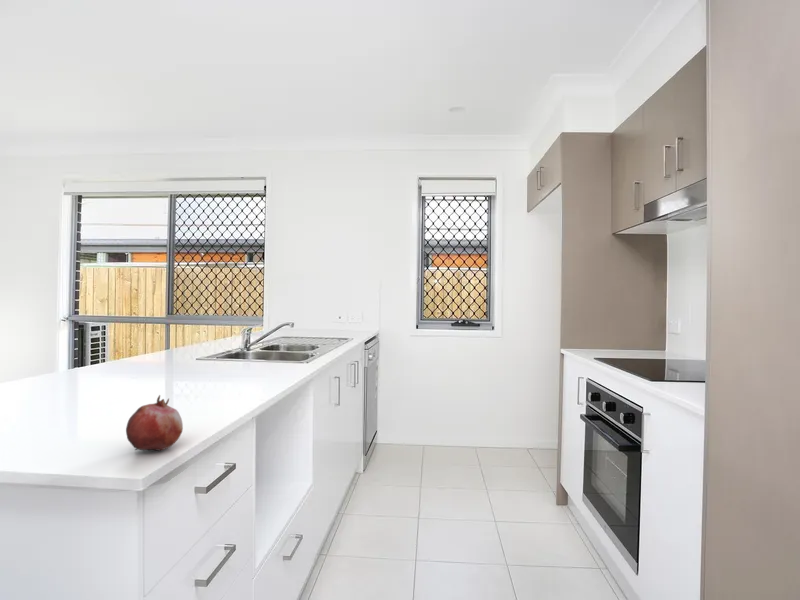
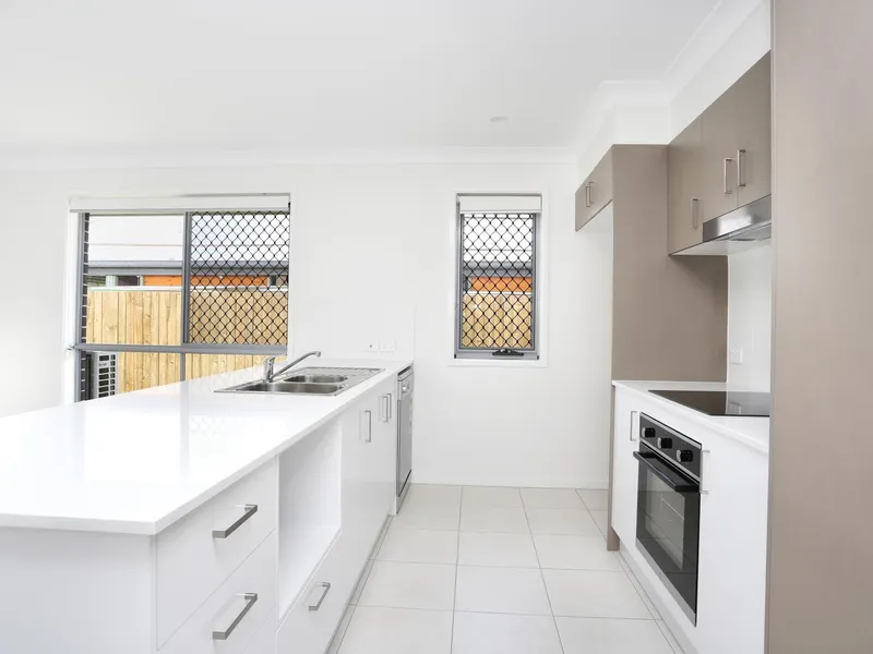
- fruit (155, 421)
